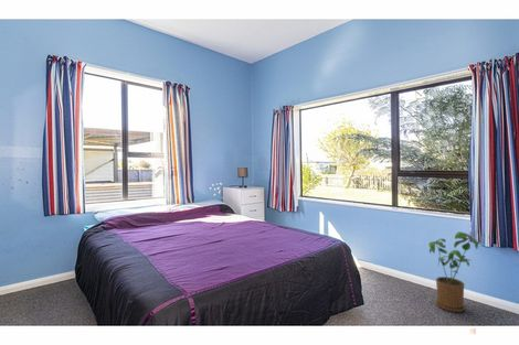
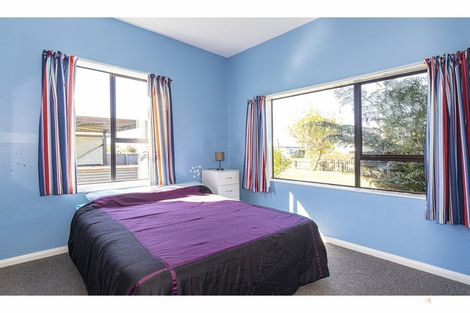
- house plant (451, 270)
